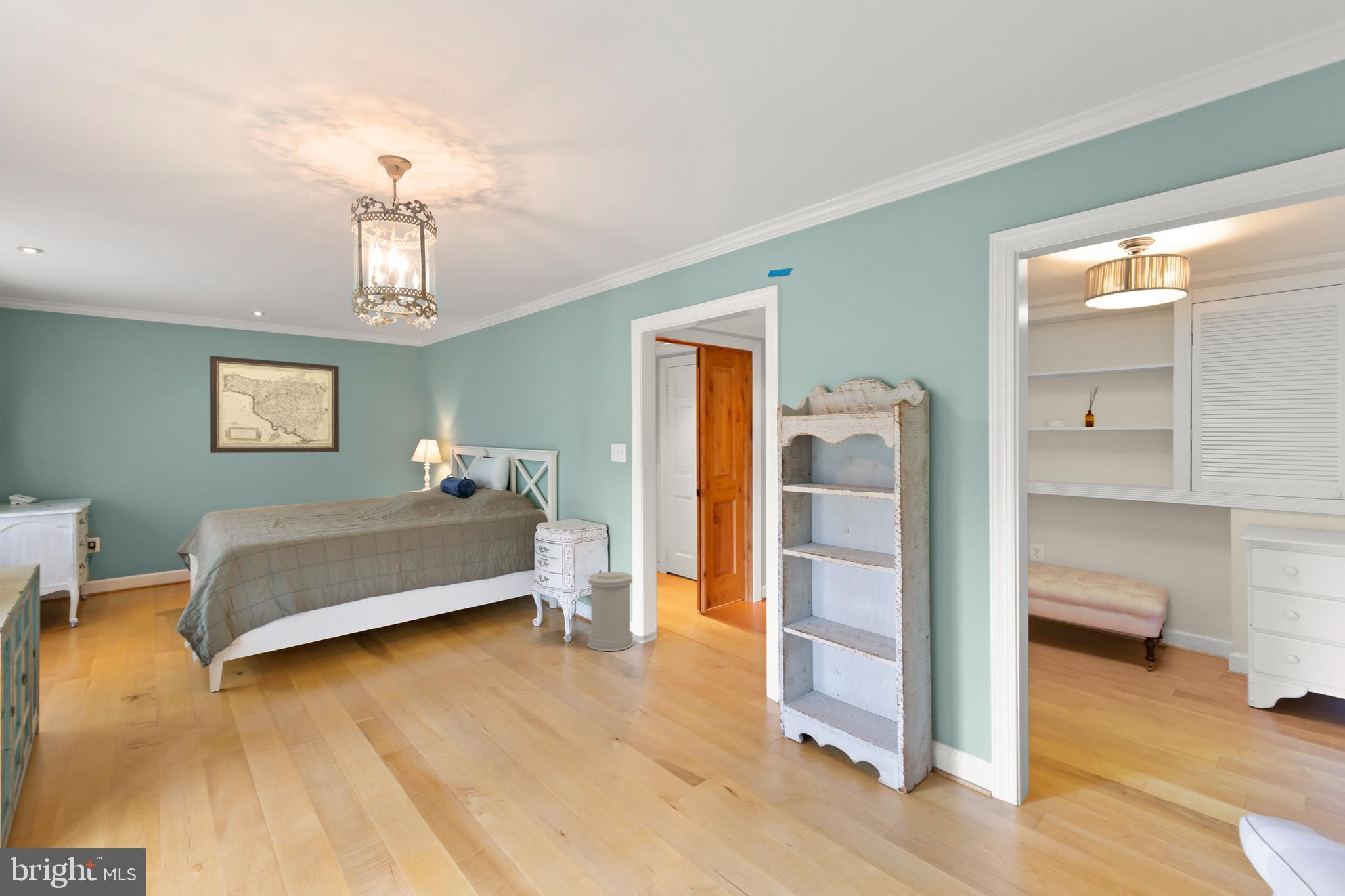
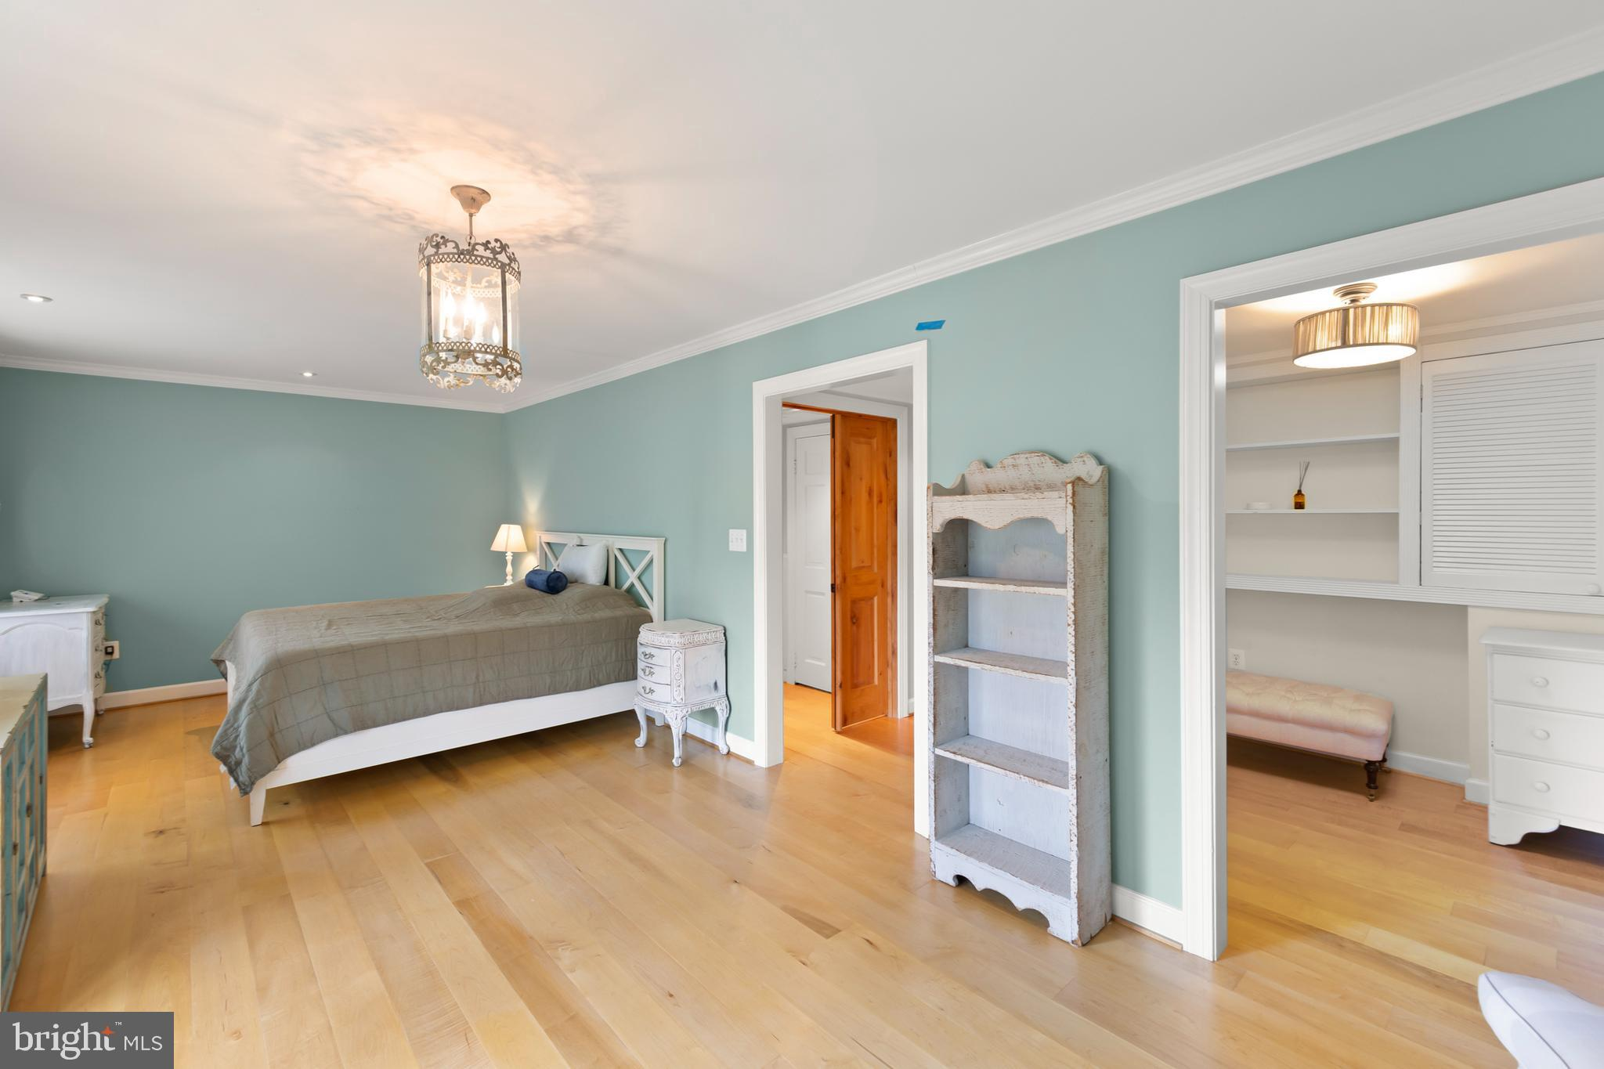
- wall art (278, 406)
- trash can (610, 608)
